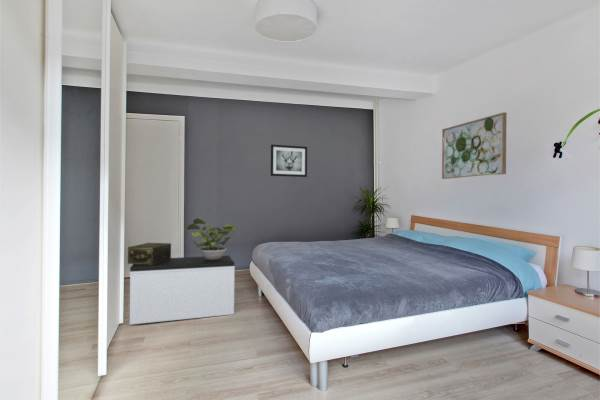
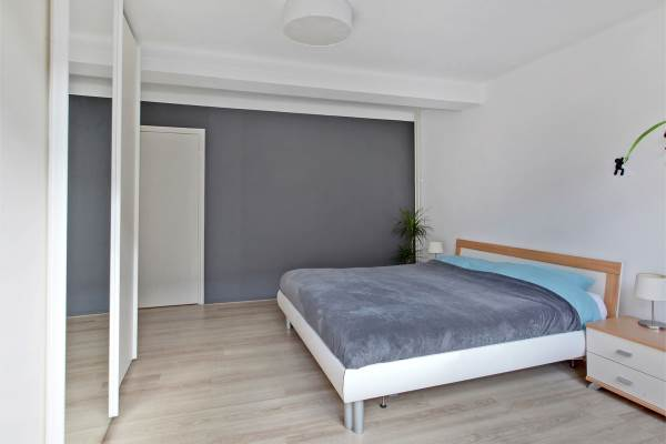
- potted plant (211, 239)
- wall art (469, 149)
- bench (184, 286)
- decorative box (150, 252)
- wall art (289, 161)
